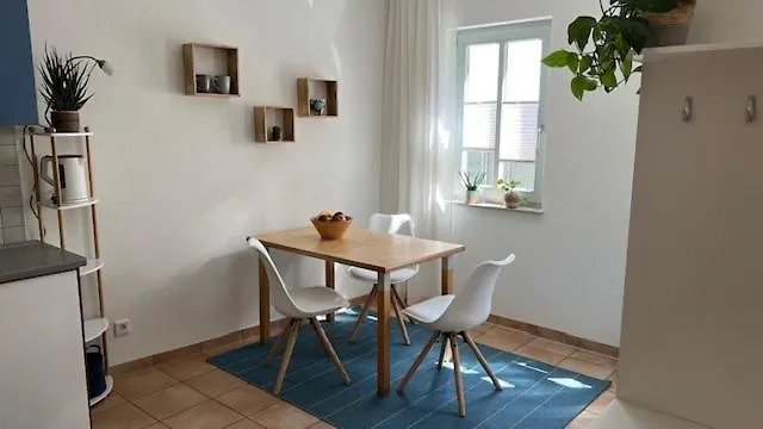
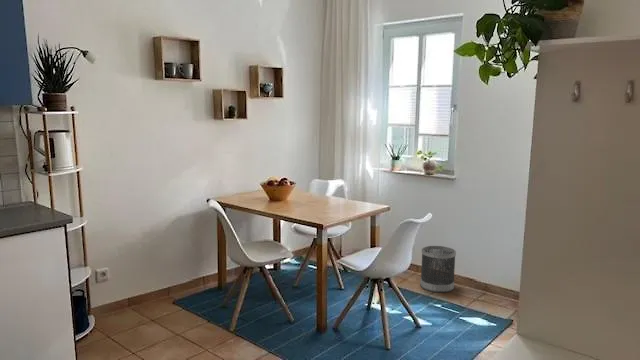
+ wastebasket (438, 268)
